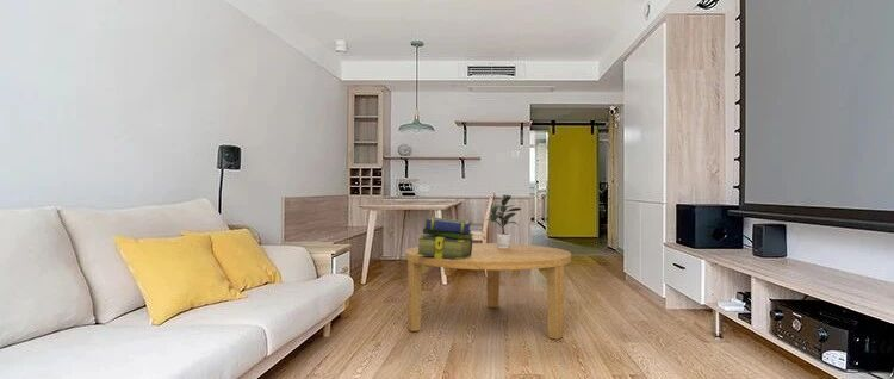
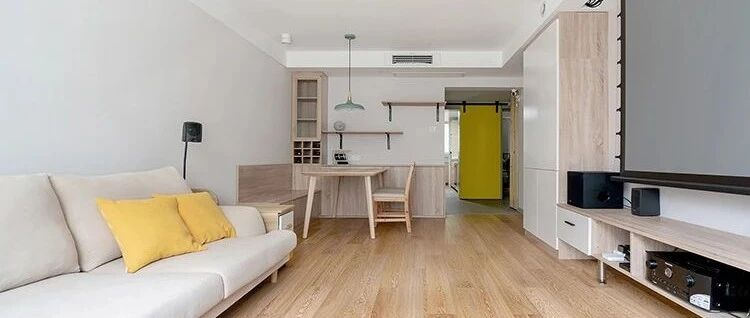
- potted plant (501, 220)
- coffee table (488, 286)
- stack of books (447, 236)
